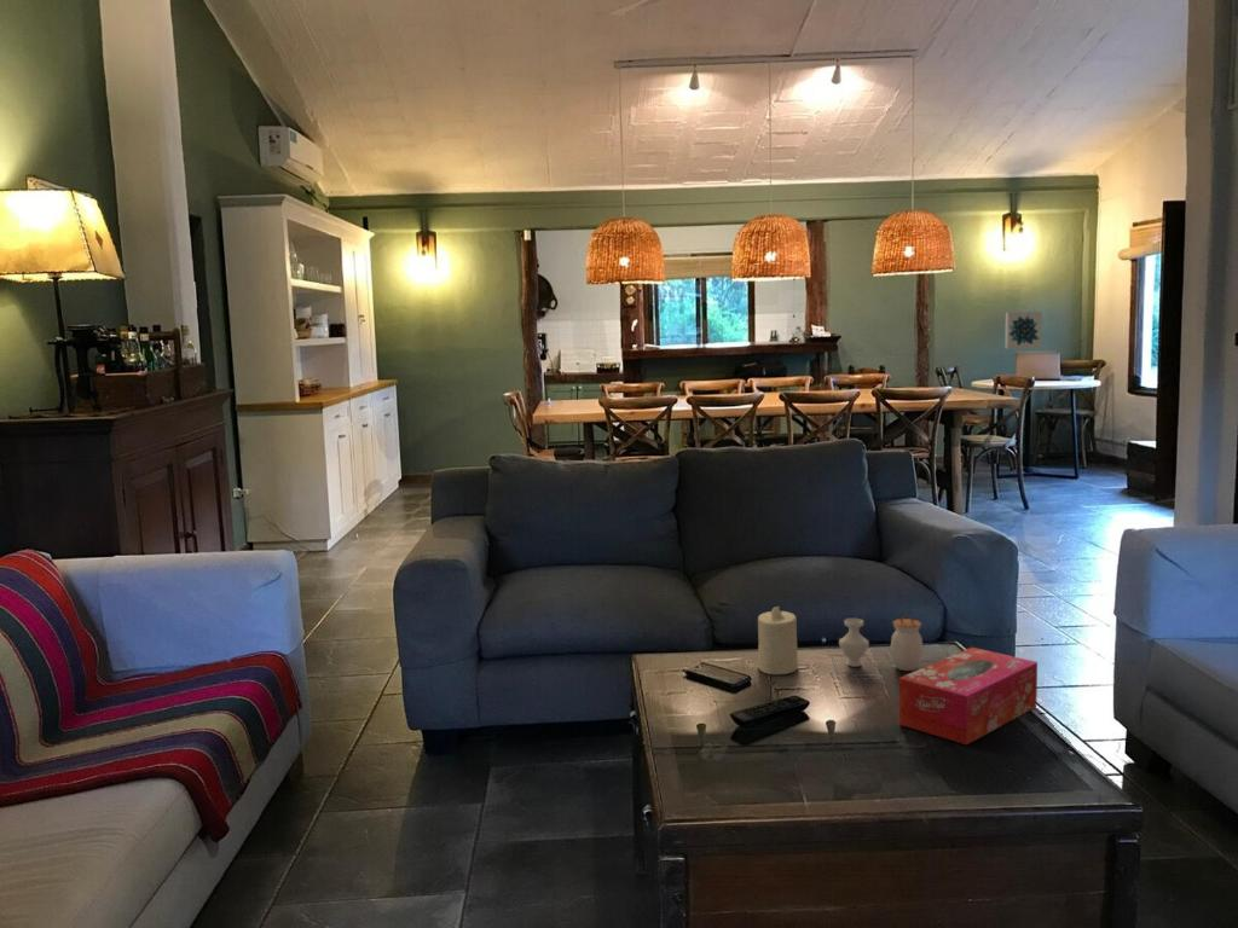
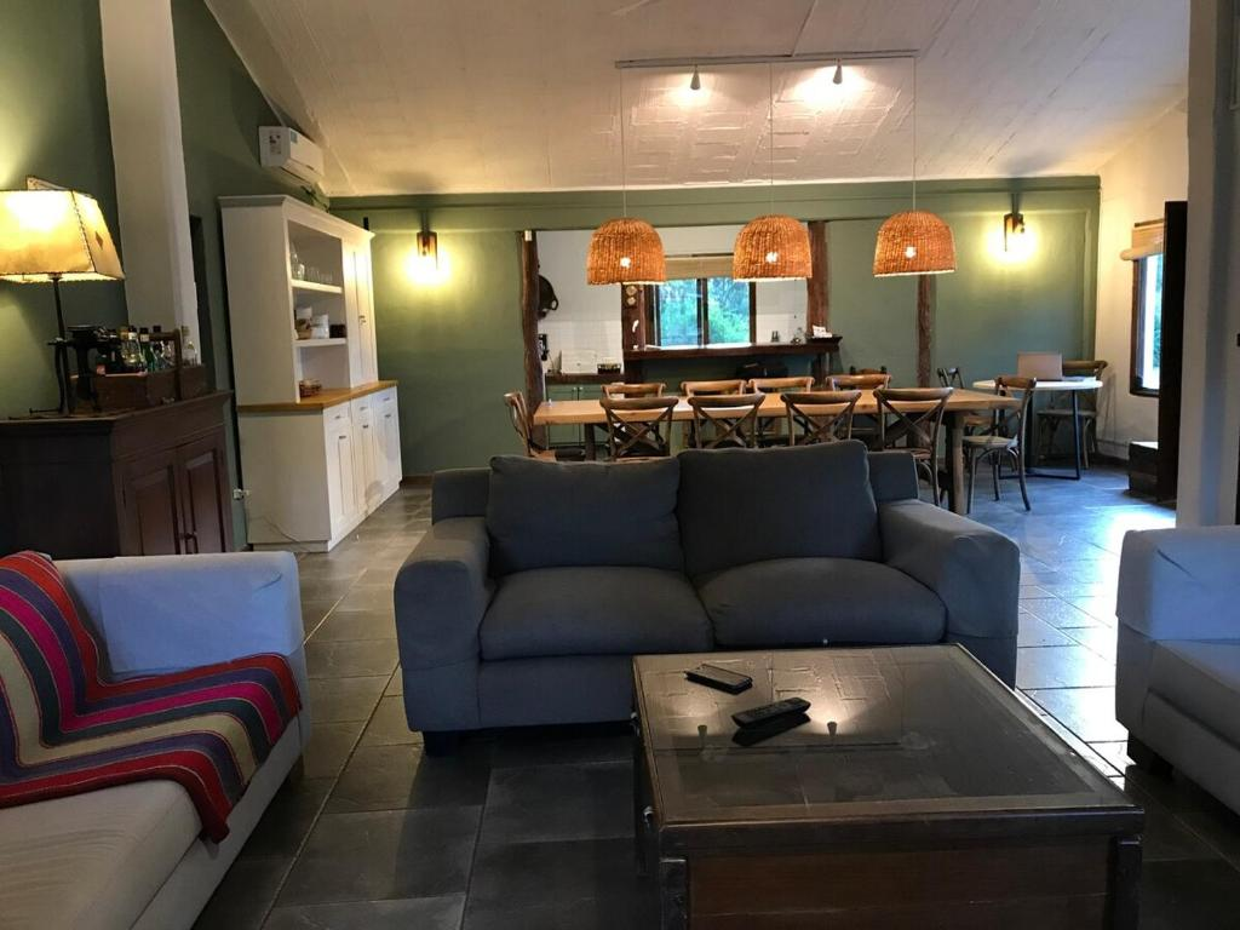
- tissue box (968, 692)
- wall art (1023, 330)
- candle (777, 637)
- jar (891, 640)
